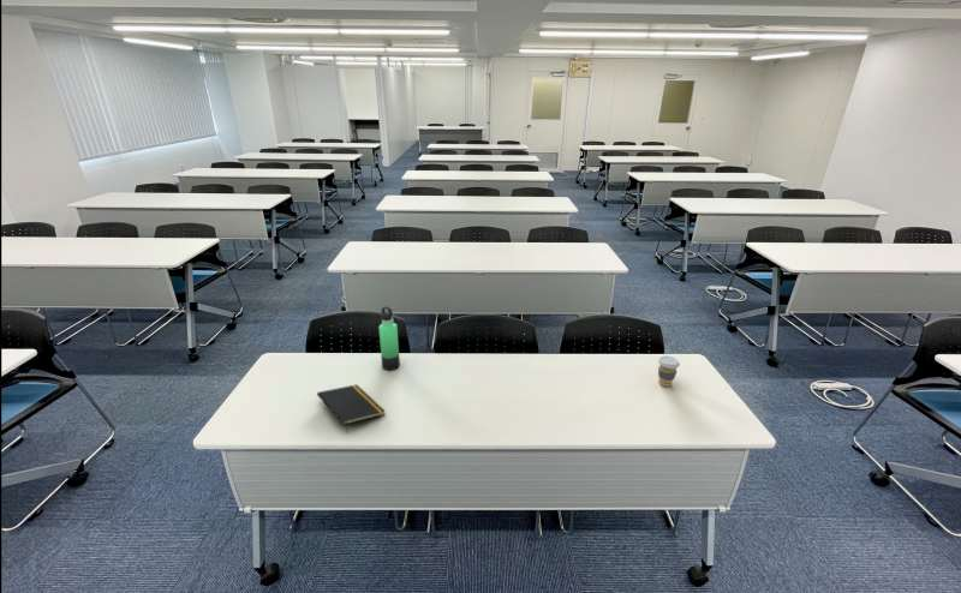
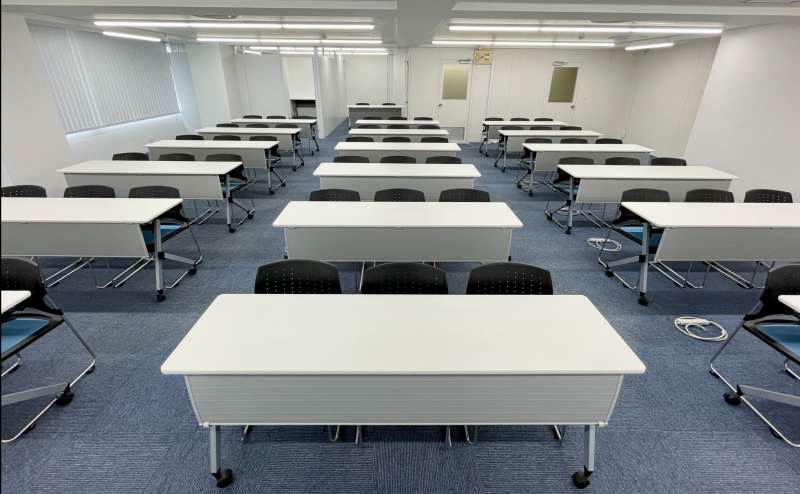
- thermos bottle (388, 336)
- notepad (350, 402)
- coffee cup (667, 371)
